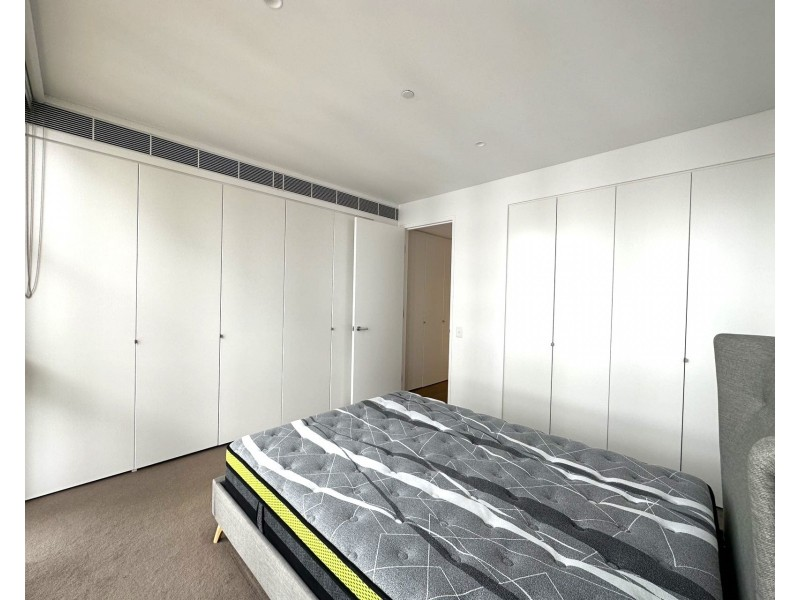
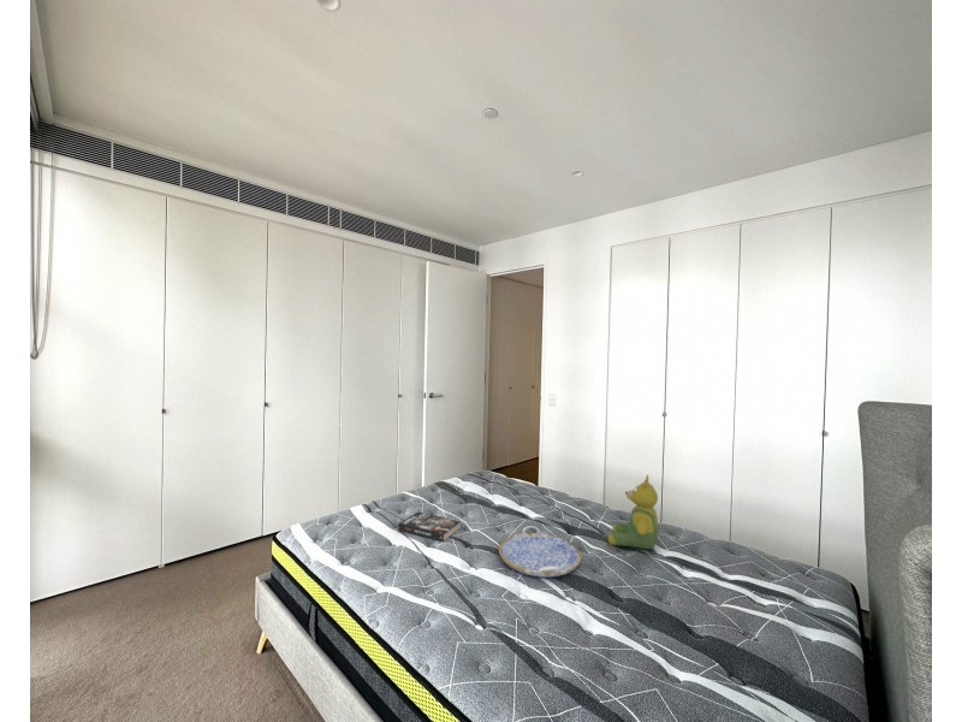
+ serving tray (539, 552)
+ book (429, 525)
+ teddy bear (634, 509)
